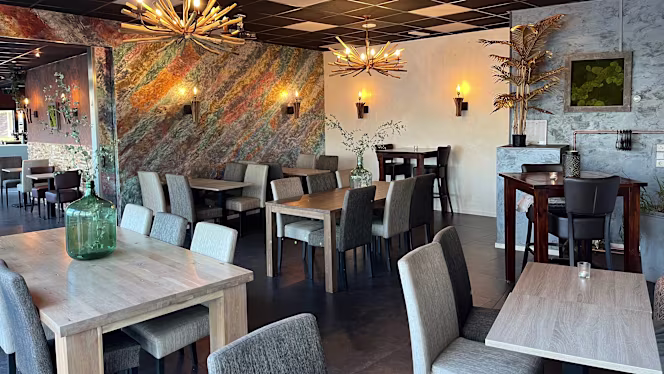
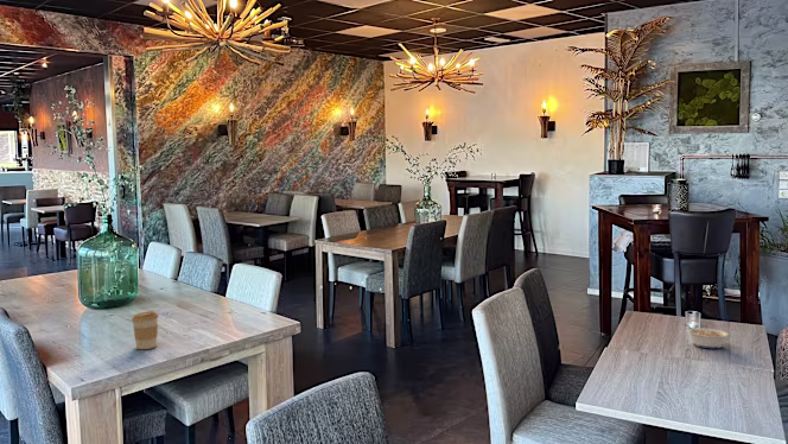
+ coffee cup (145, 329)
+ legume (705, 337)
